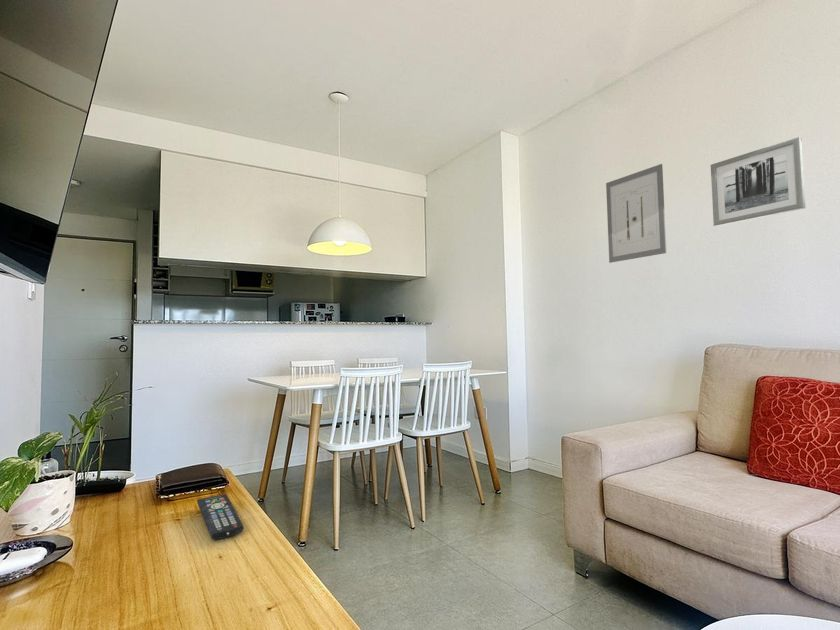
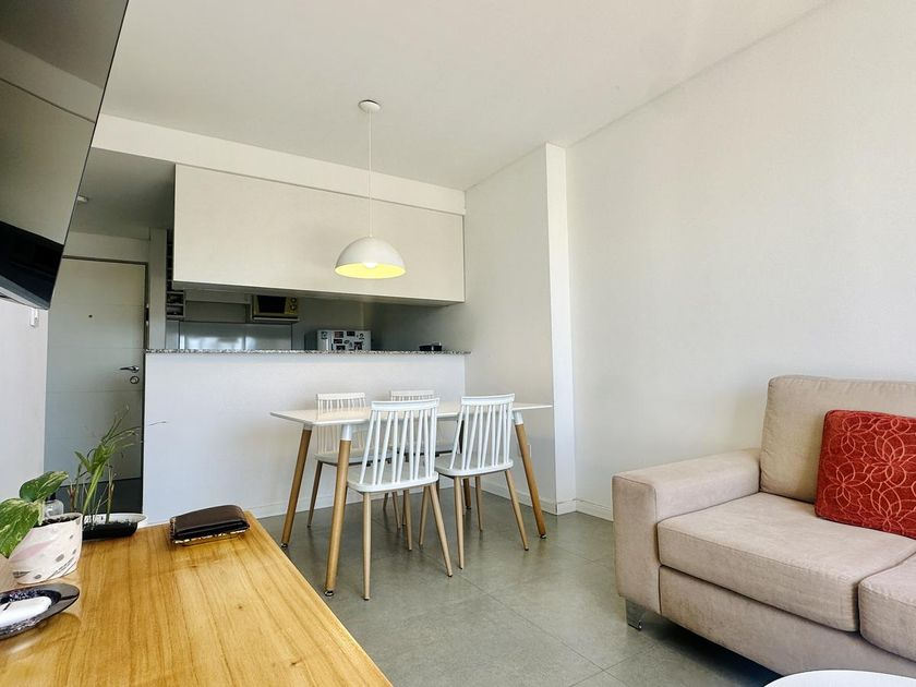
- remote control (218, 514)
- wall art (634, 215)
- wall art (754, 184)
